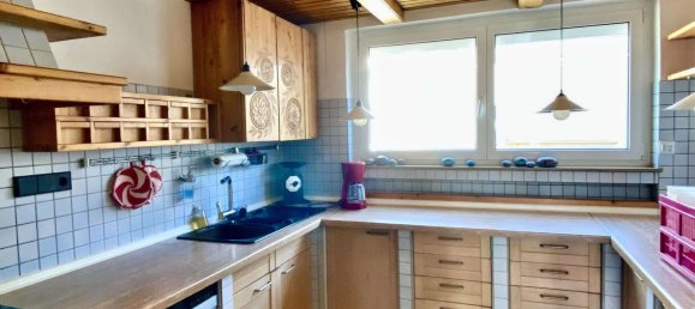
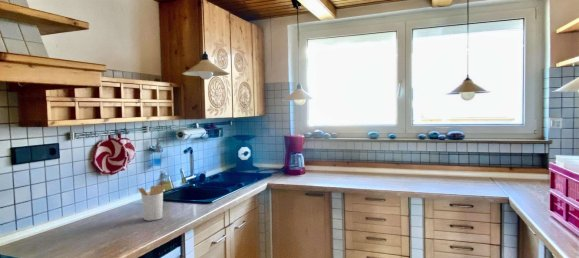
+ utensil holder (154, 200)
